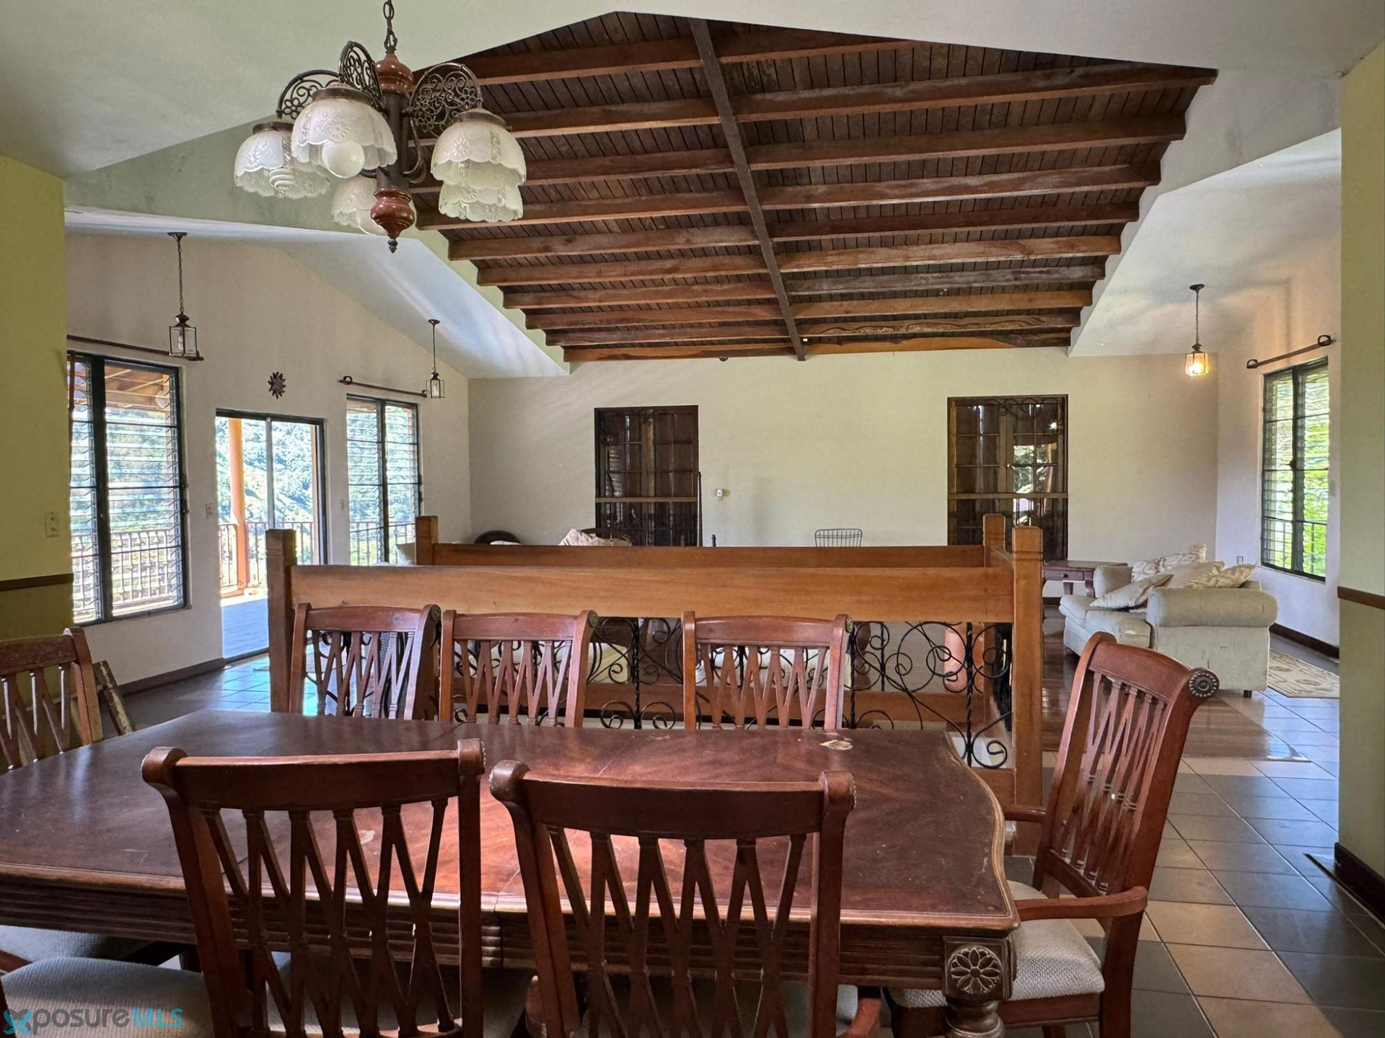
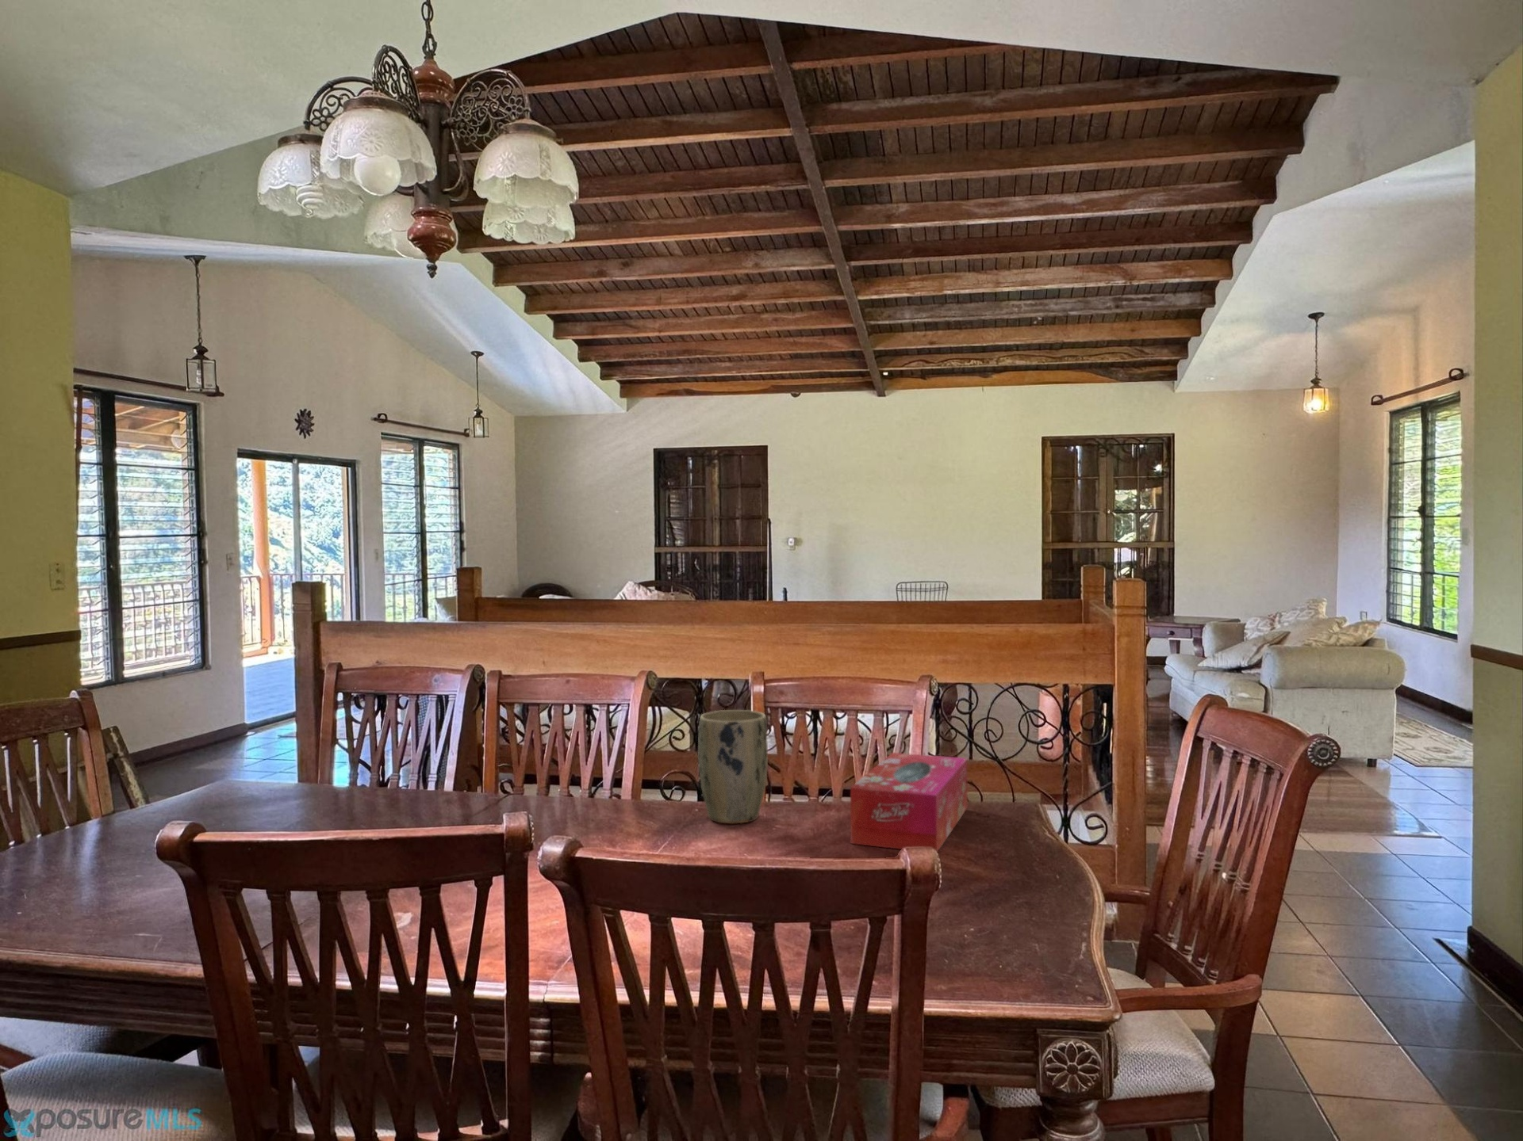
+ tissue box (913, 798)
+ plant pot (733, 766)
